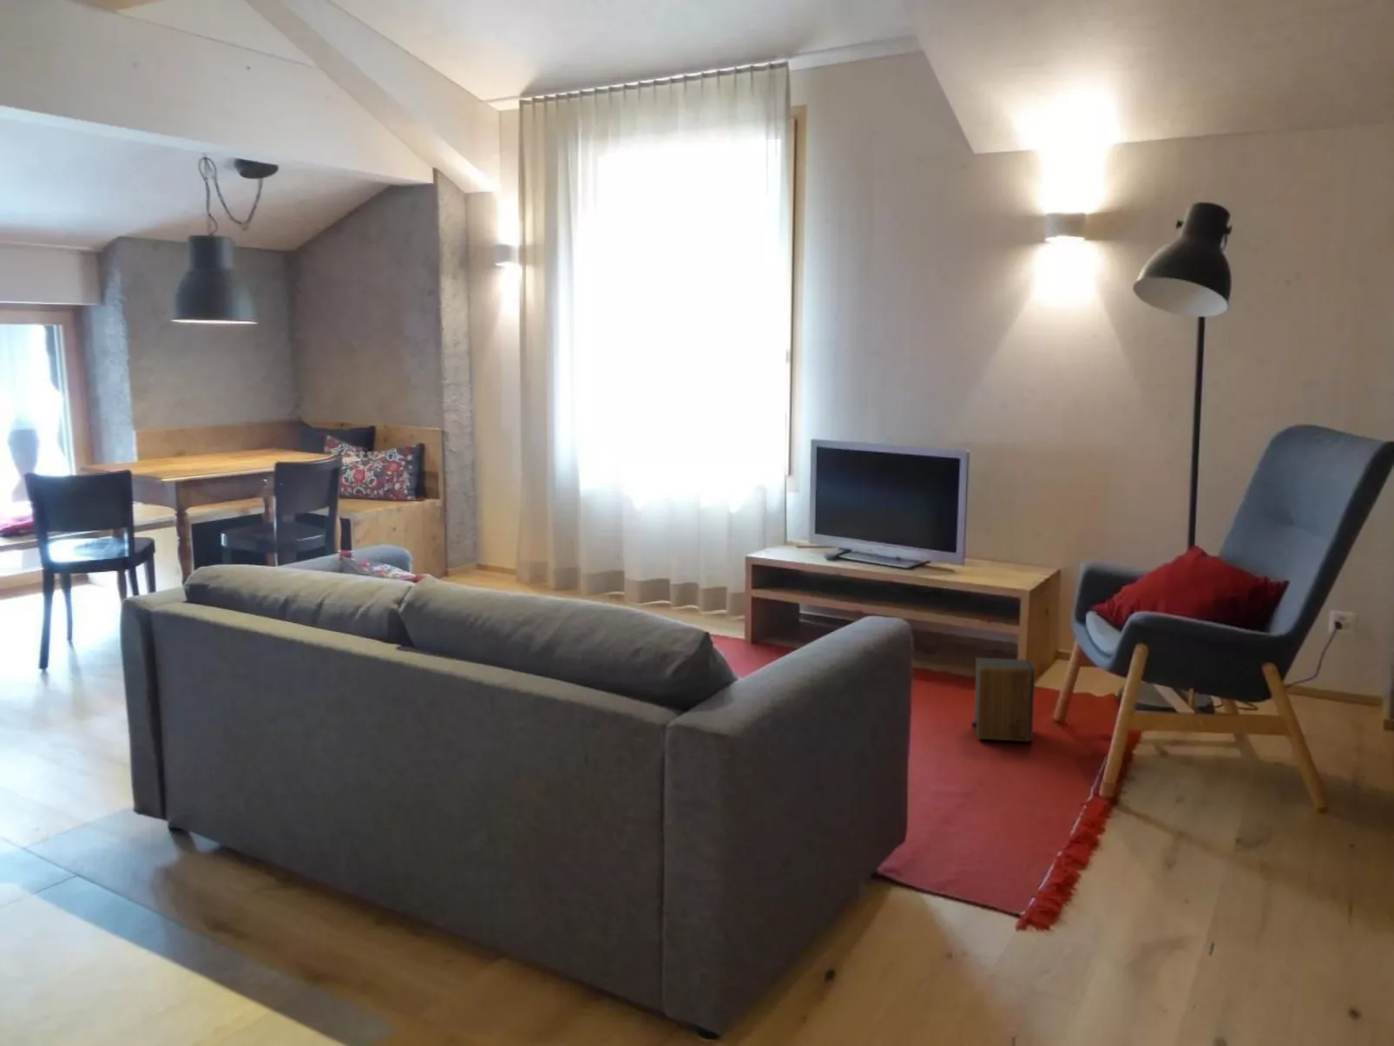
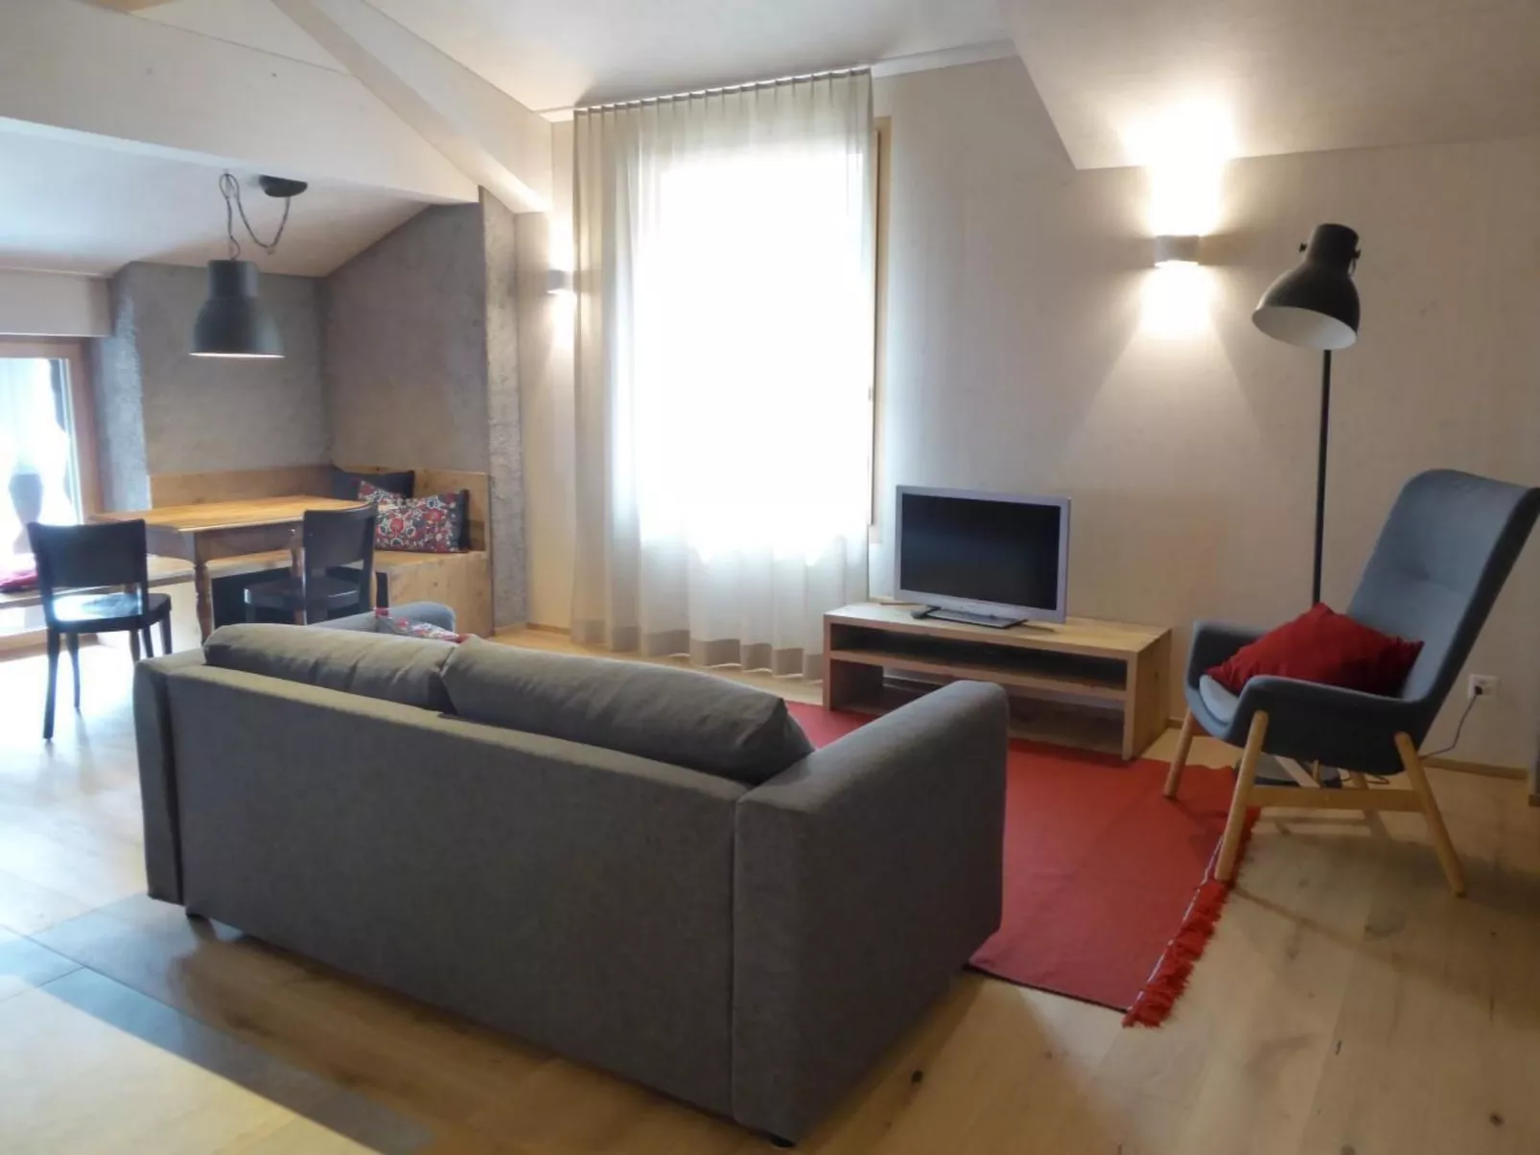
- speaker (1002, 699)
